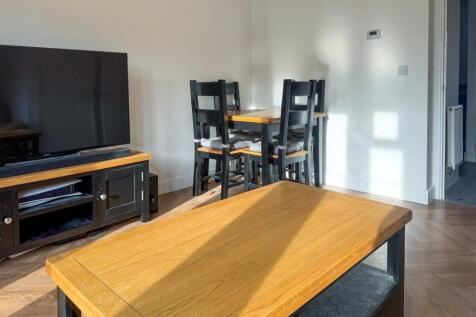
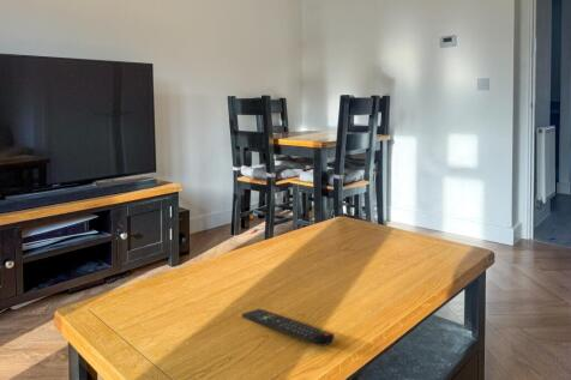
+ remote control (286, 326)
